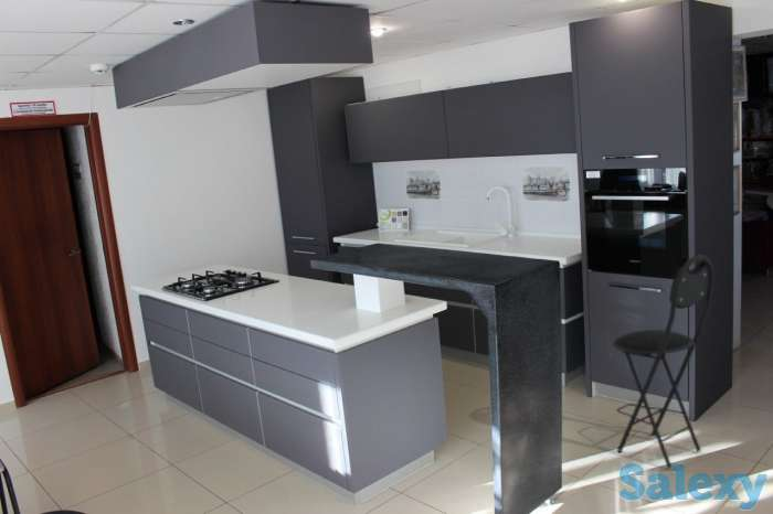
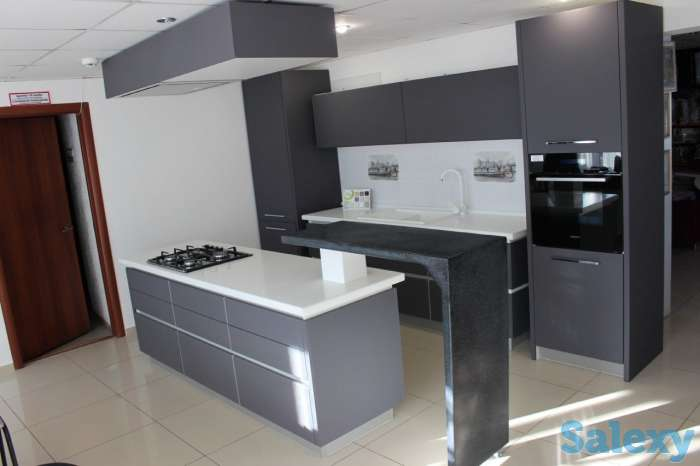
- bar stool (658, 354)
